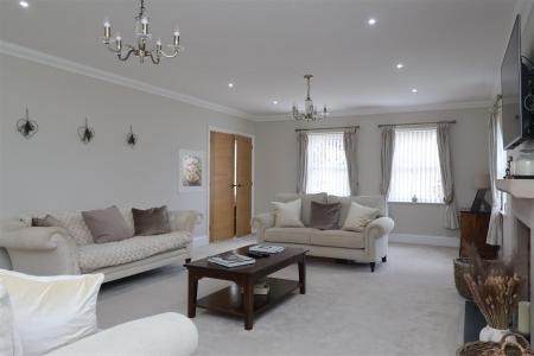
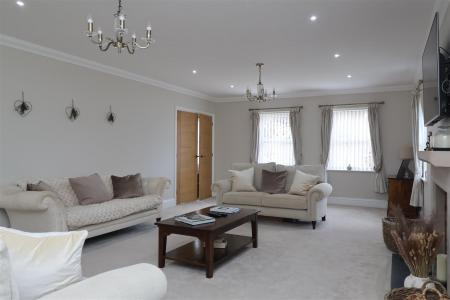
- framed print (192, 171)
